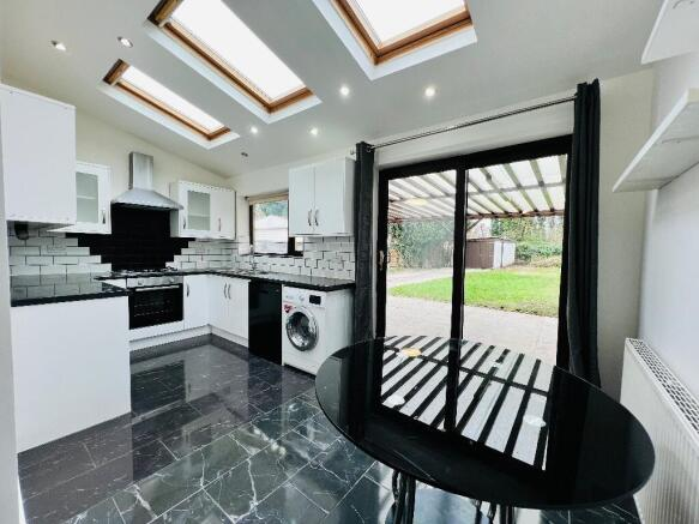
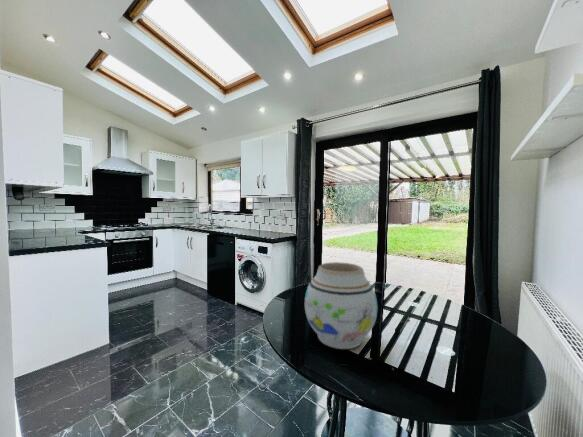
+ vase (340, 302)
